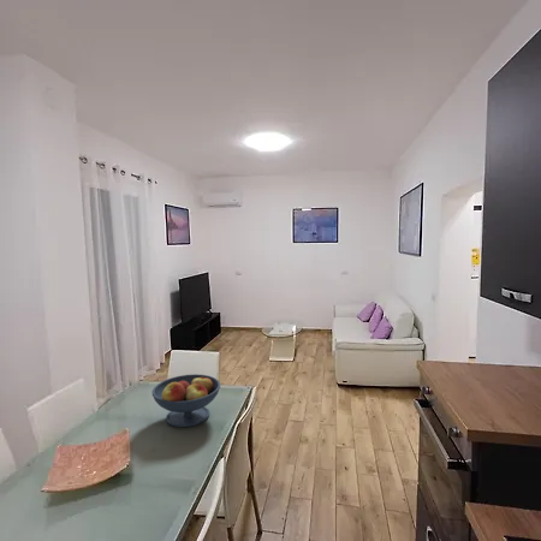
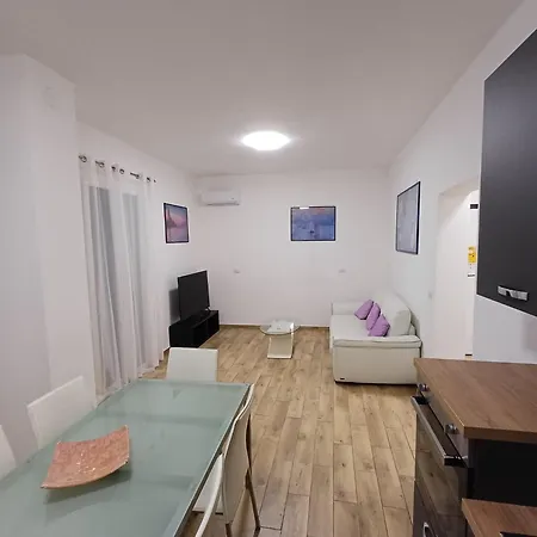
- fruit bowl (186, 396)
